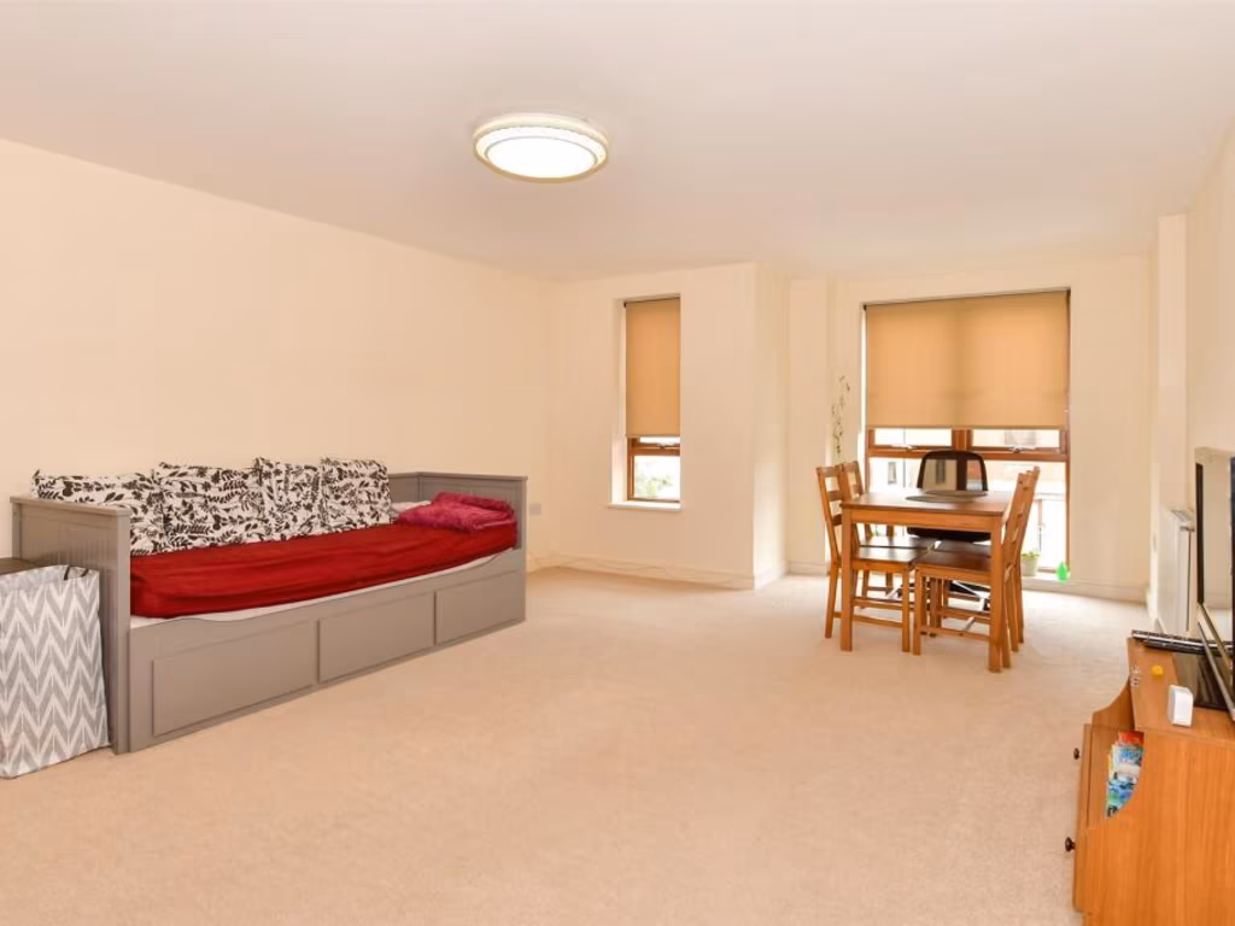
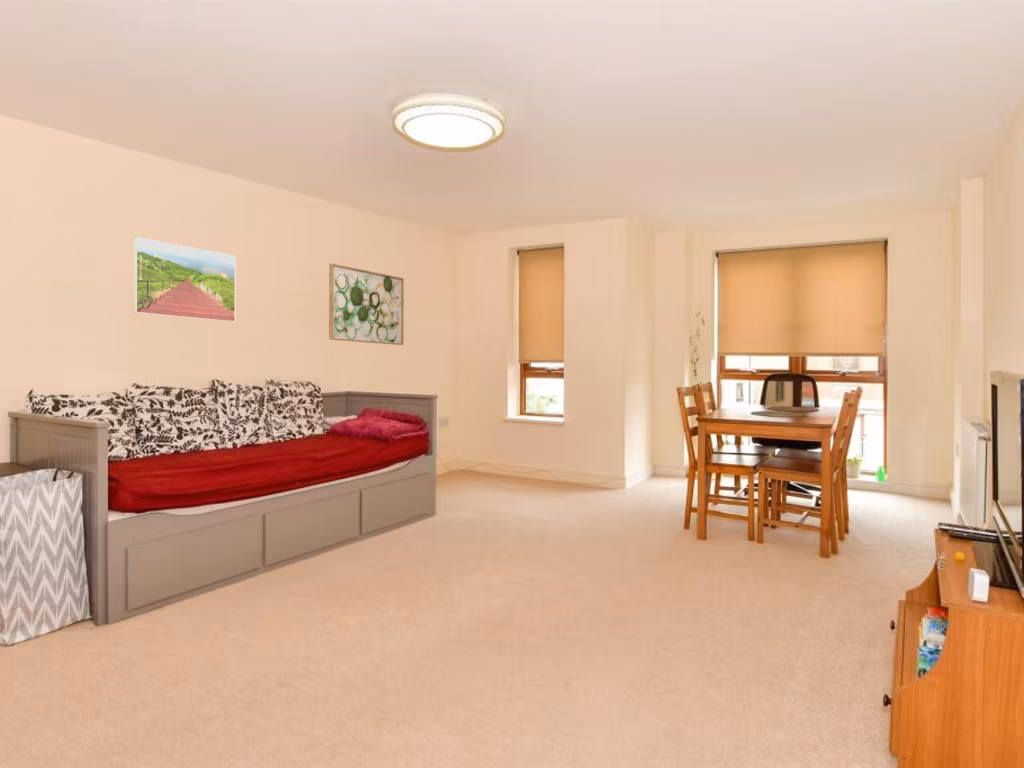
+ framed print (187, 282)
+ wall art (369, 306)
